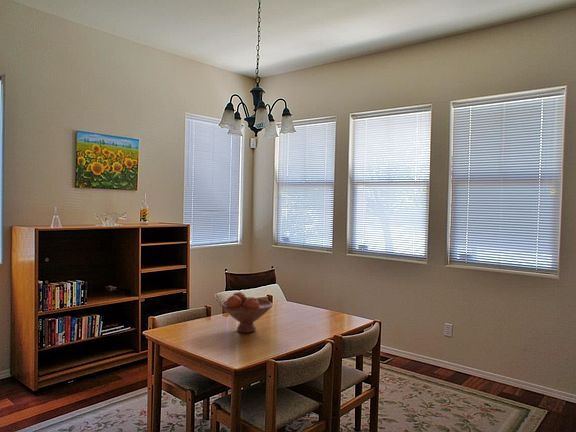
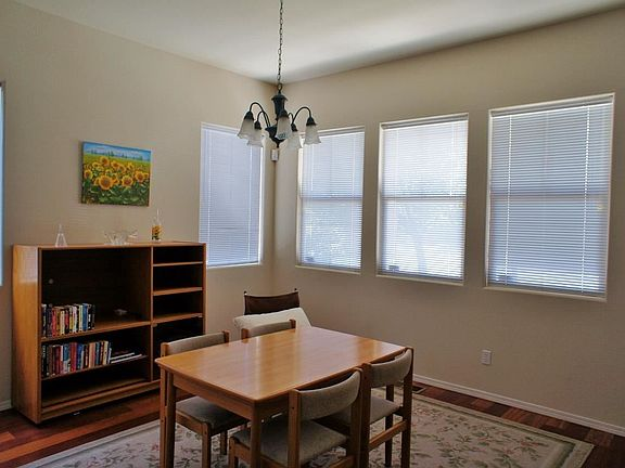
- fruit bowl (246, 311)
